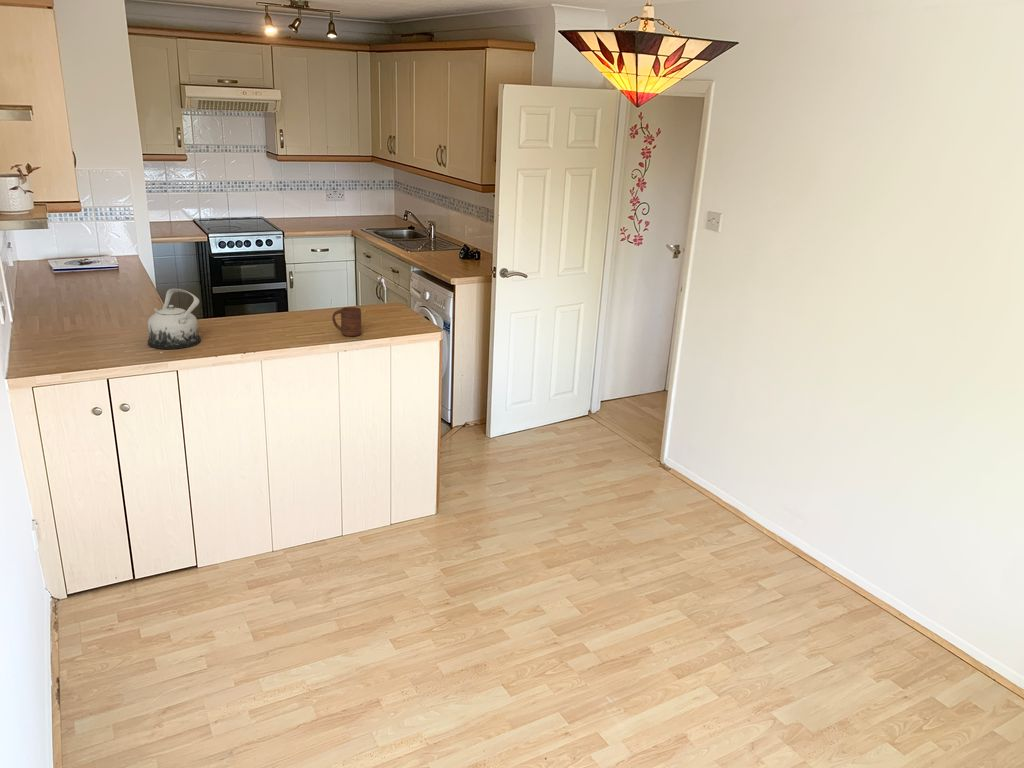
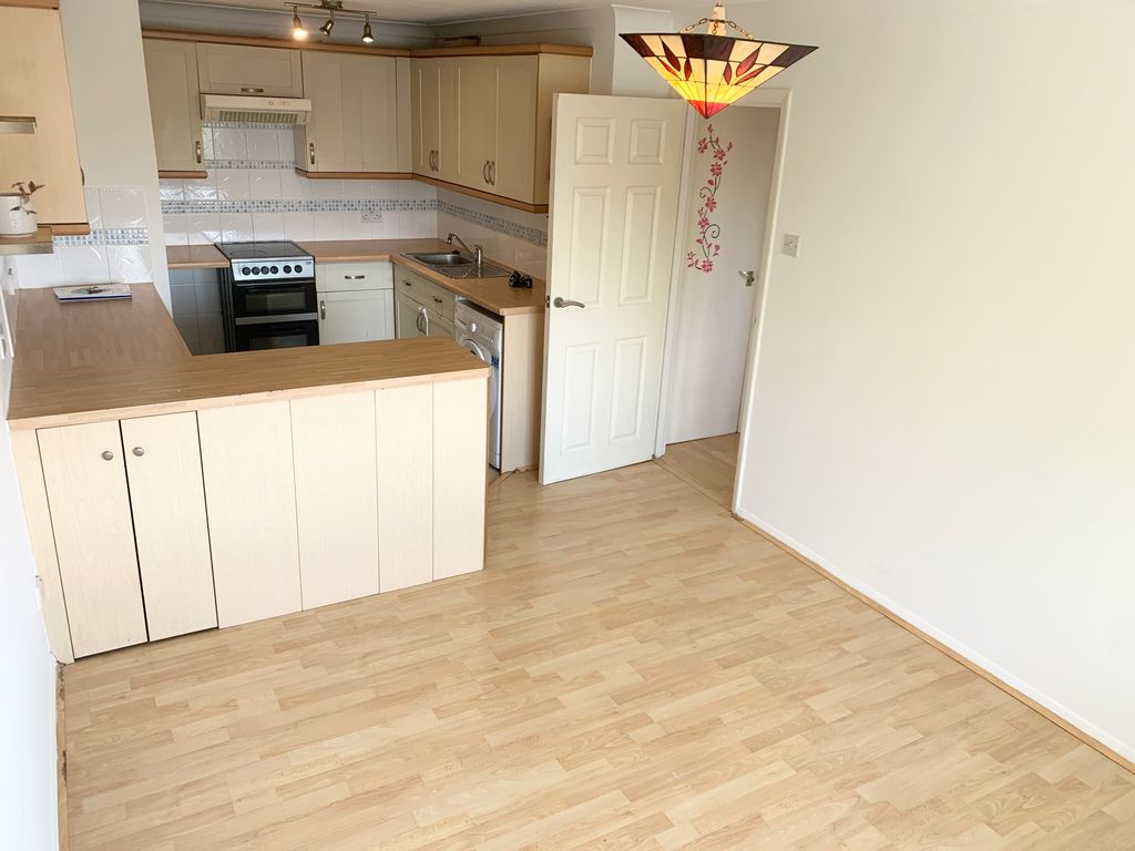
- teapot (169, 316)
- cup (348, 321)
